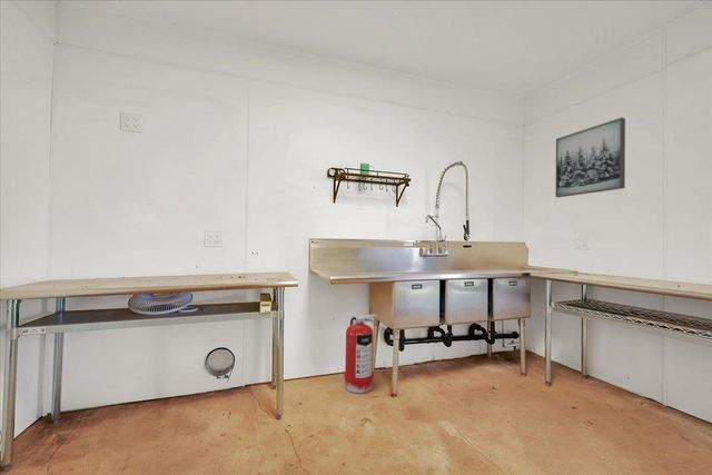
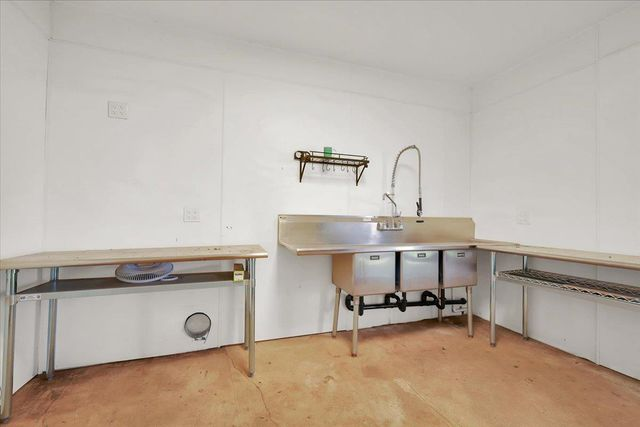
- fire extinguisher (358, 348)
- wall art (586, 161)
